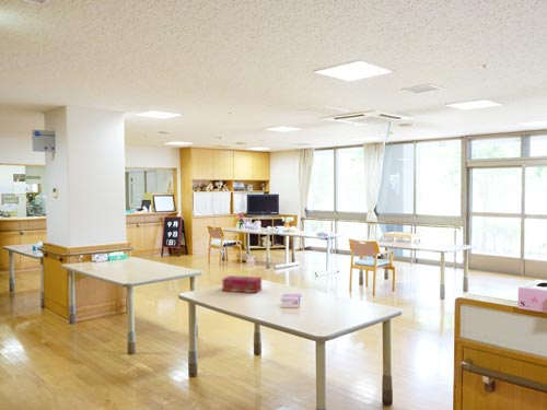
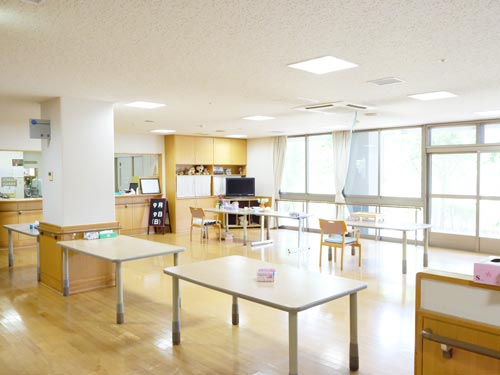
- tissue box (242, 283)
